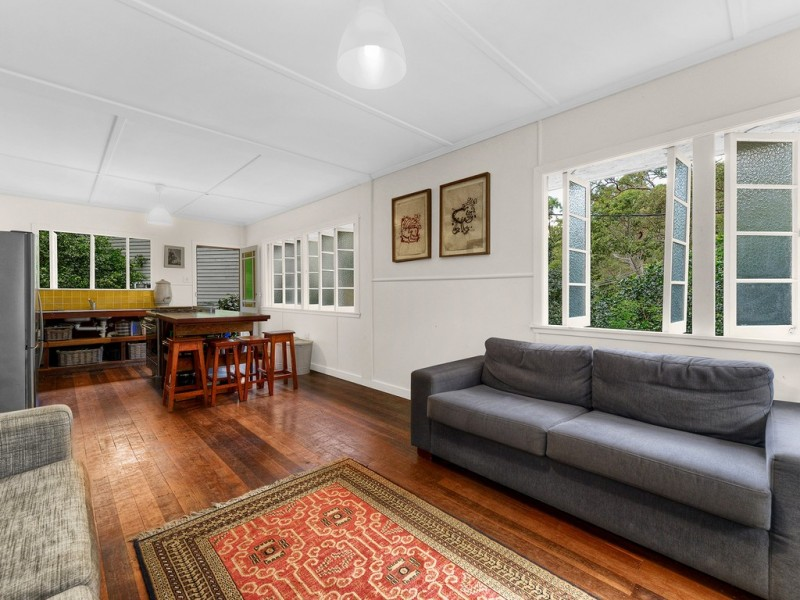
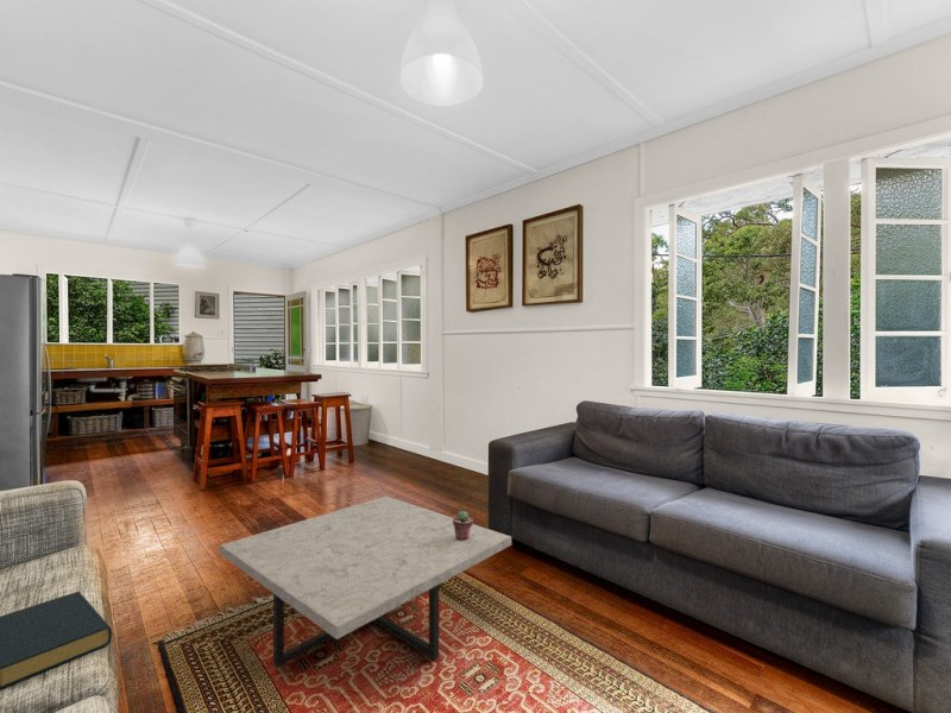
+ coffee table (369, 579)
+ hardback book (44, 632)
+ potted succulent (462, 524)
